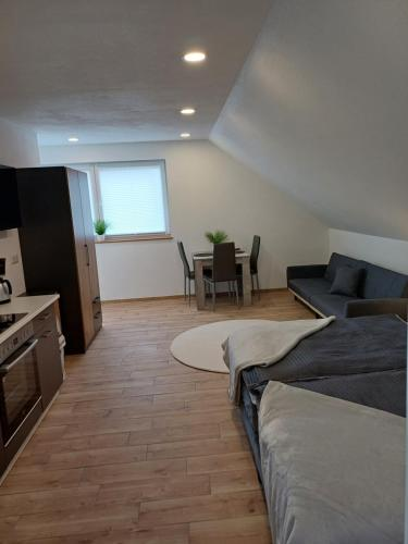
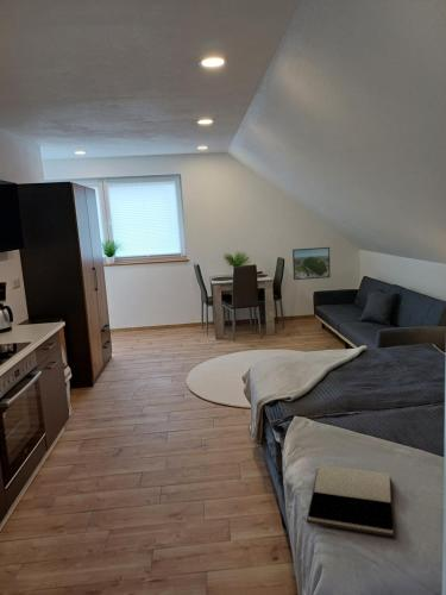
+ book (351, 495)
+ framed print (310, 263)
